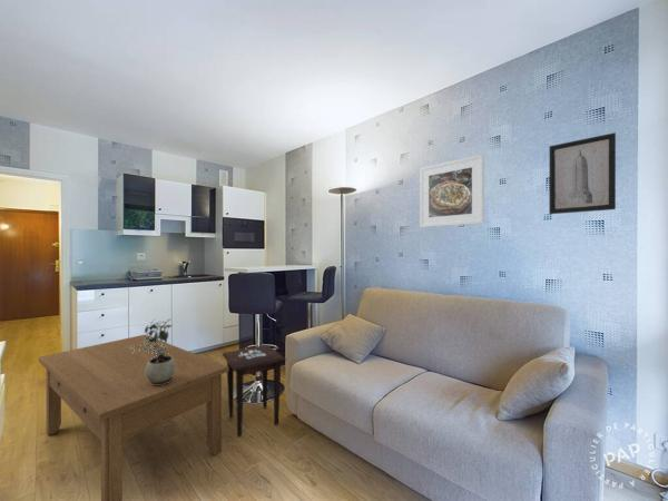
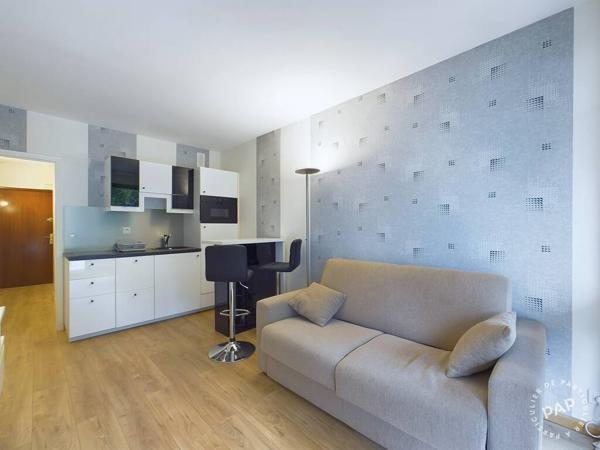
- potted plant (155, 352)
- wall art (580, 176)
- side table (262, 382)
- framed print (449, 194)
- coffee table (129, 401)
